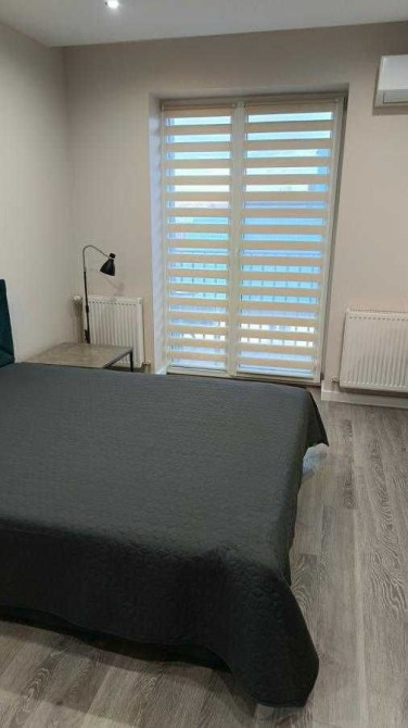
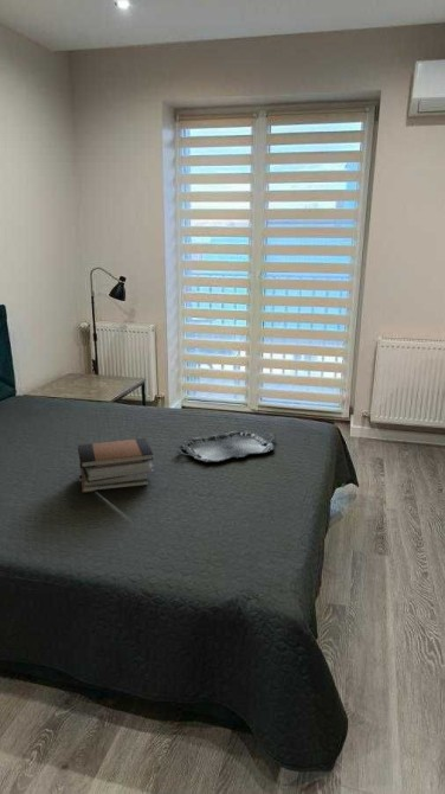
+ book stack (115, 465)
+ serving tray (227, 444)
